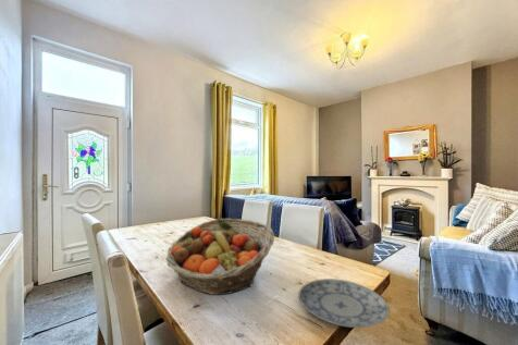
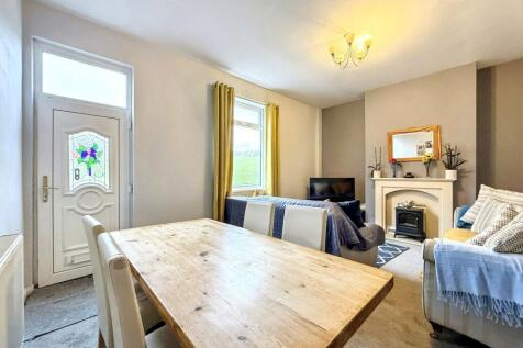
- plate (341, 303)
- fruit basket (220, 250)
